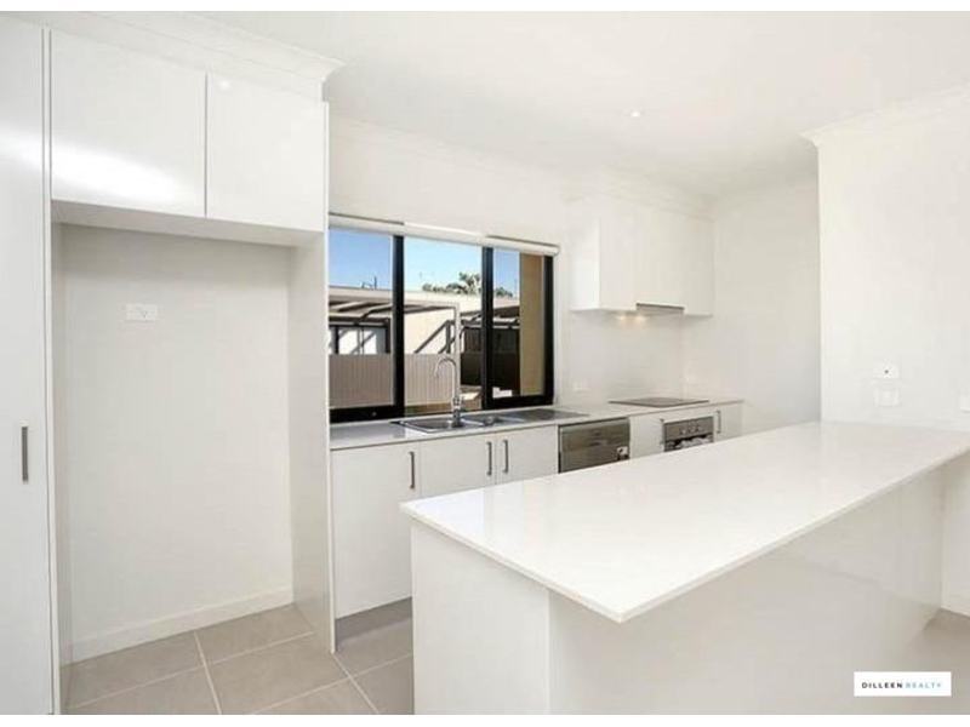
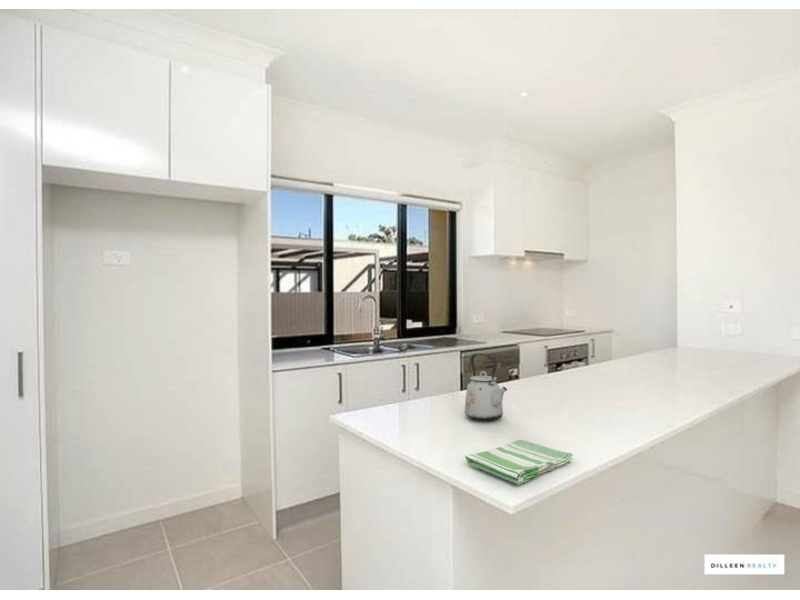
+ kettle (488, 387)
+ dish towel (518, 457)
